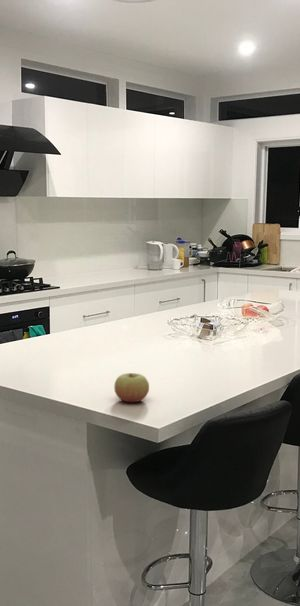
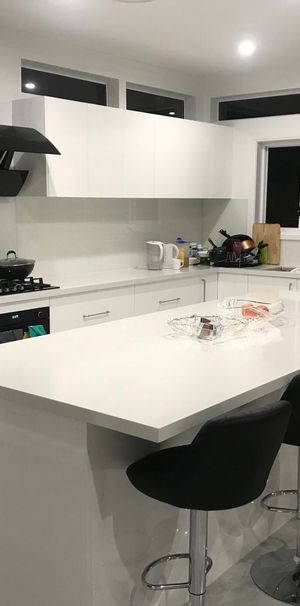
- apple (131, 386)
